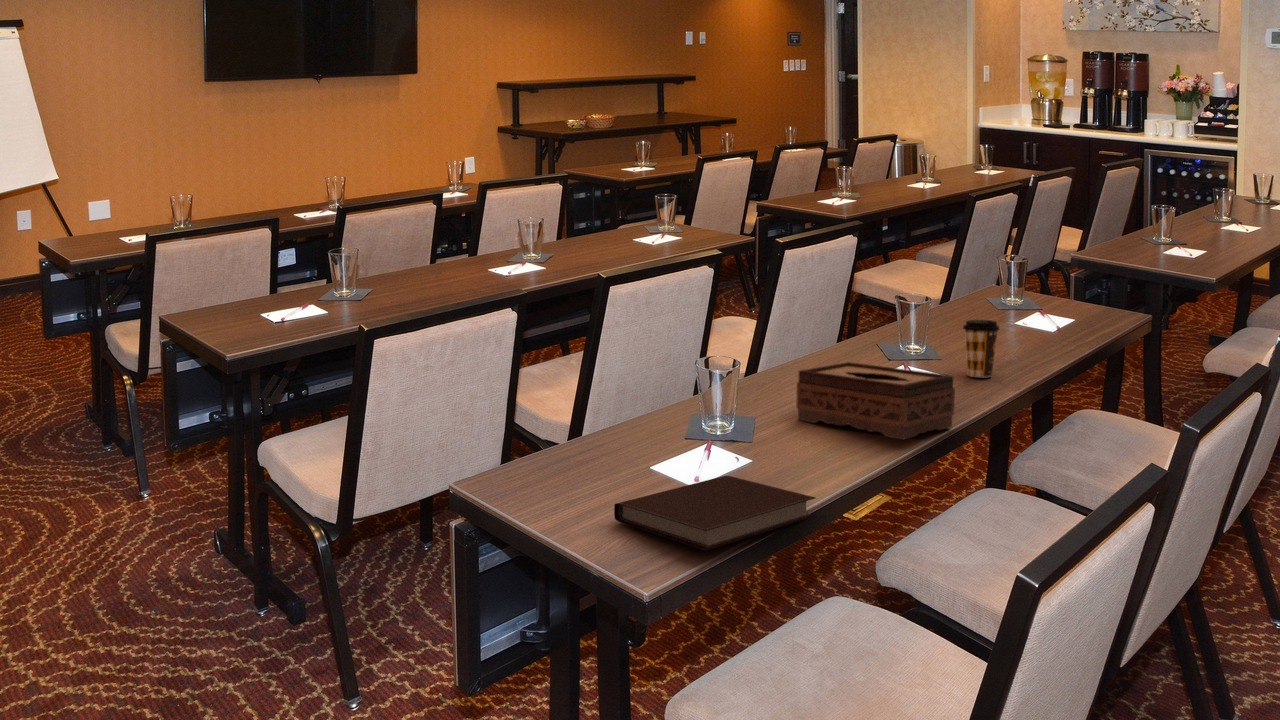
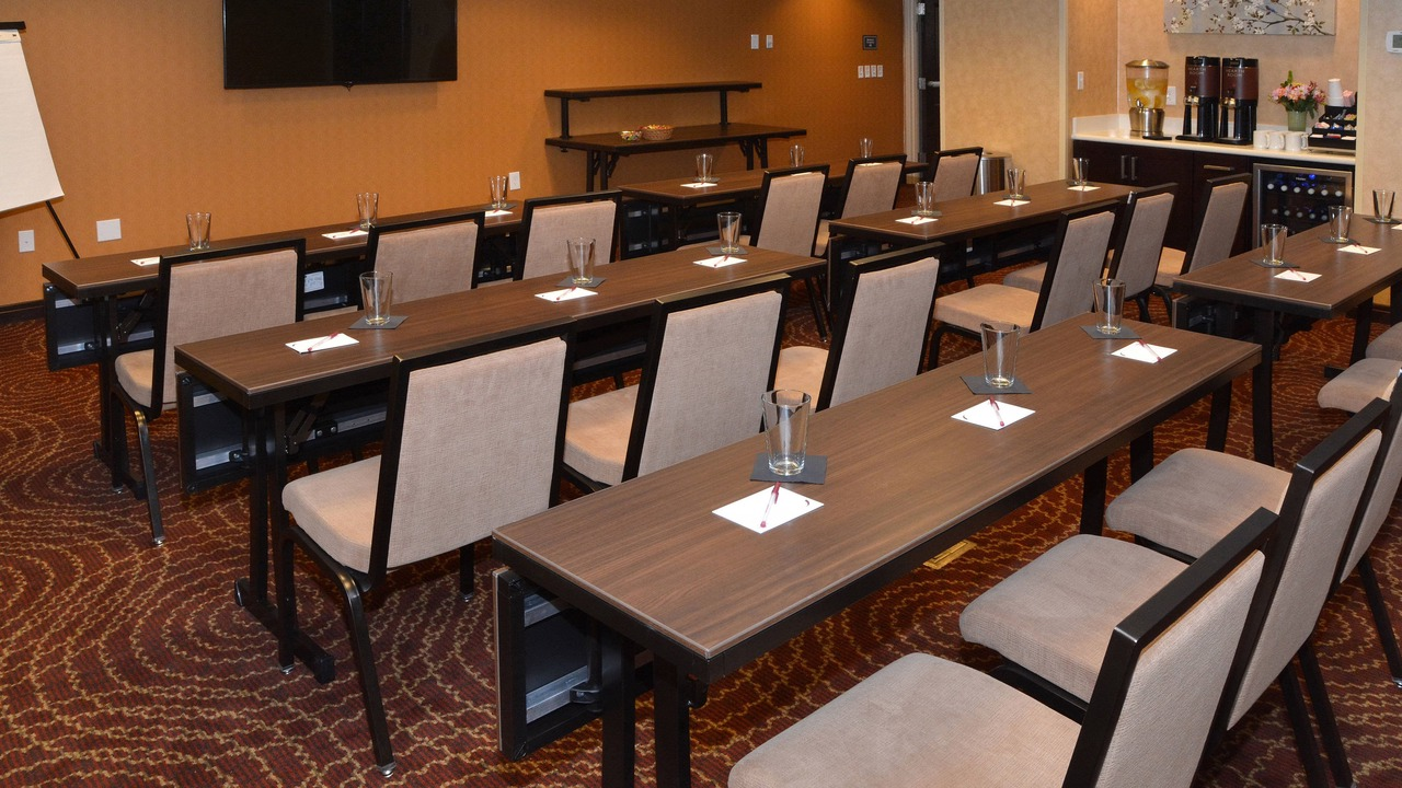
- coffee cup (980, 348)
- notebook (715, 509)
- tissue box (874, 398)
